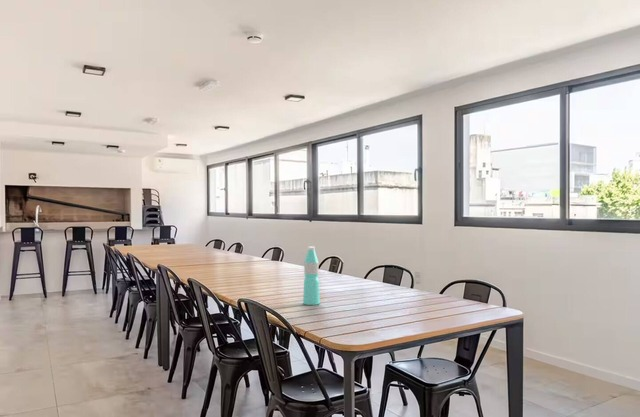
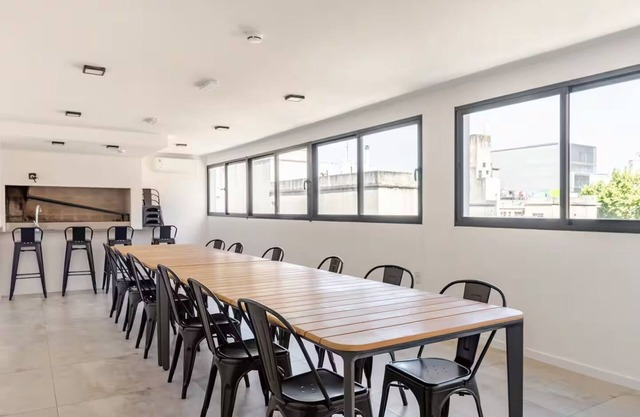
- water bottle (311, 274)
